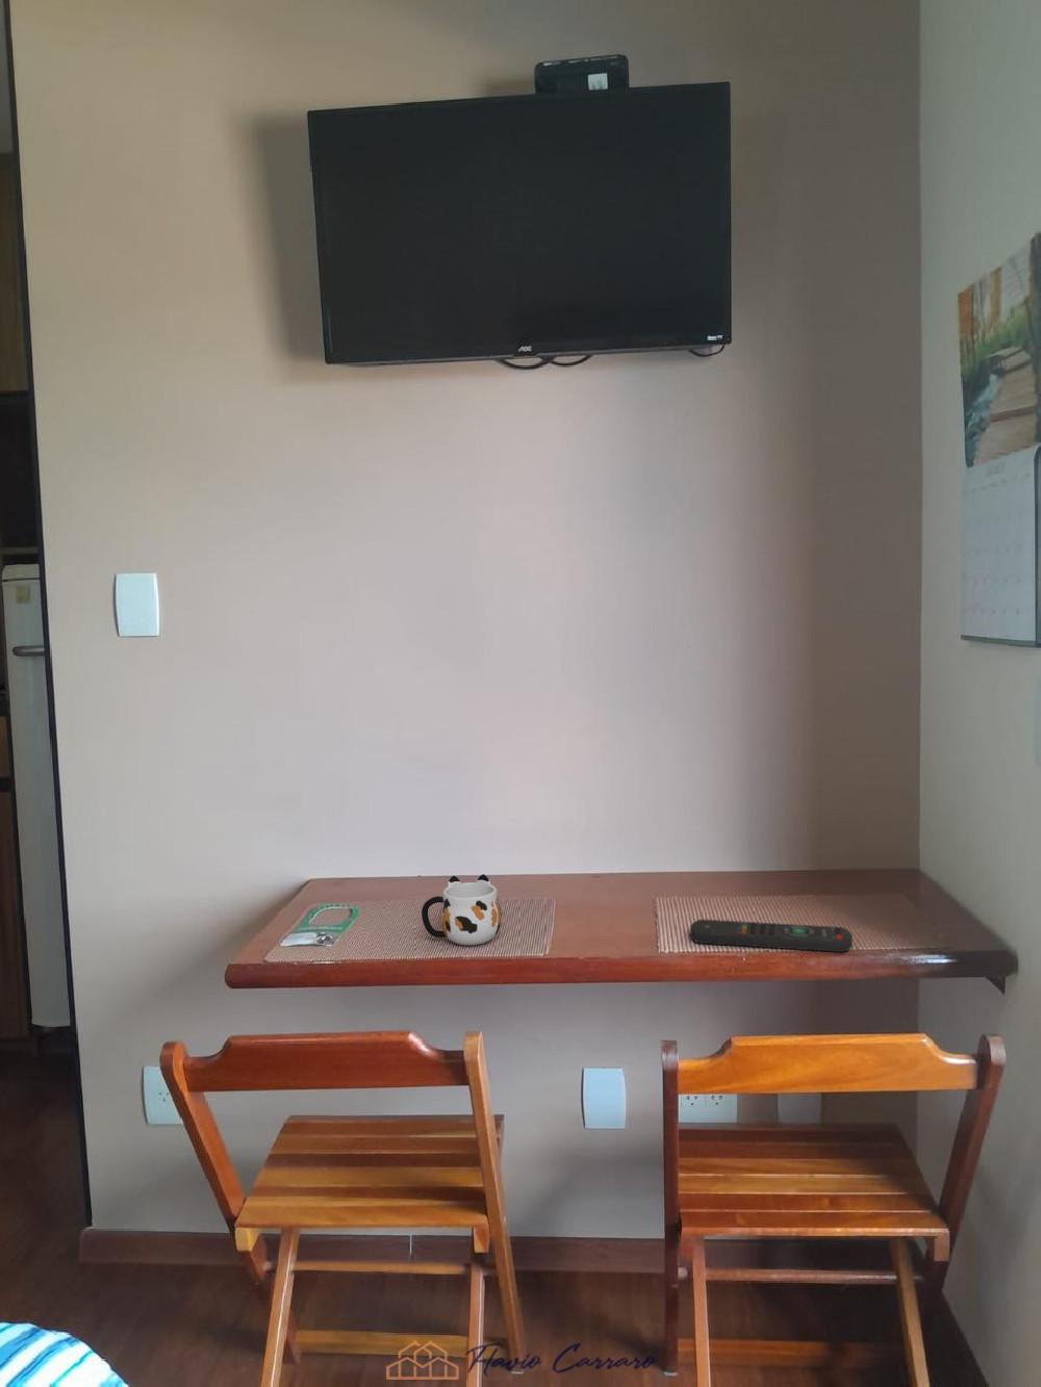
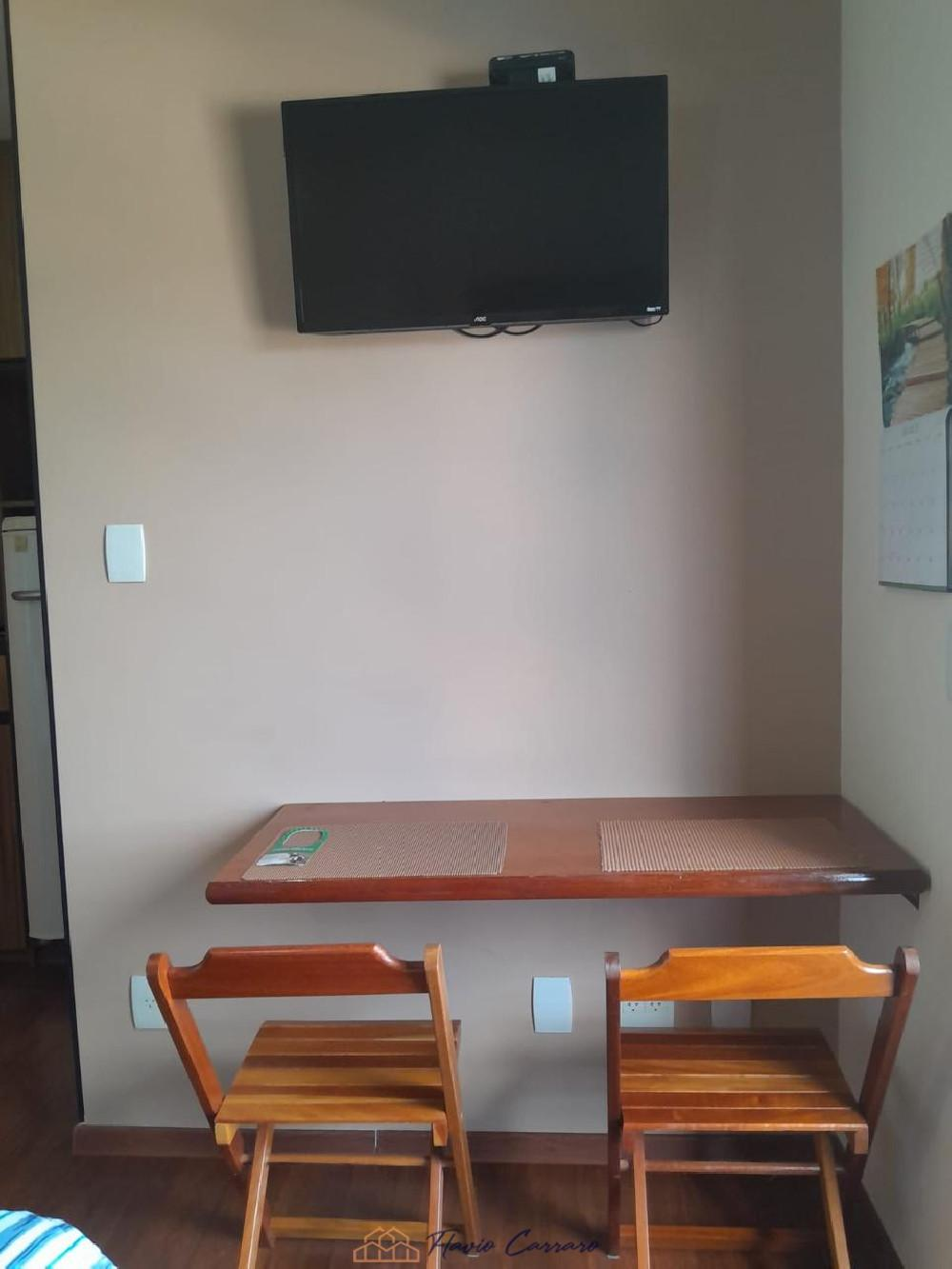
- remote control (770, 935)
- mug (461, 910)
